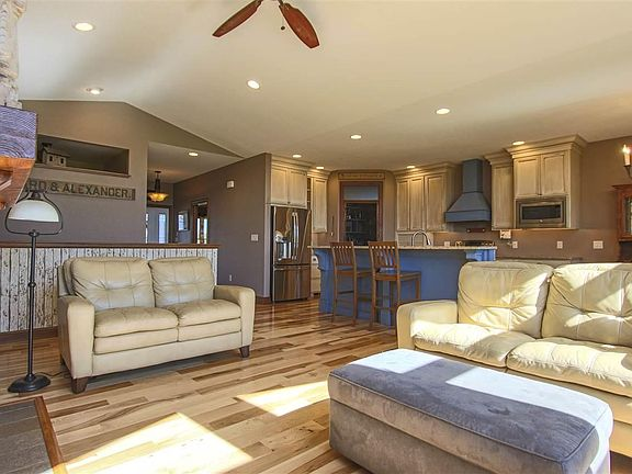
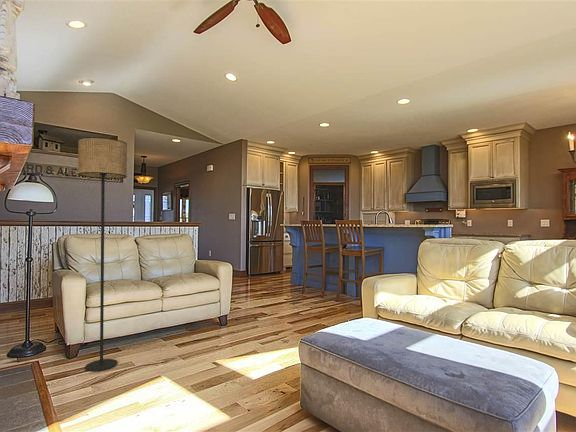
+ floor lamp (102, 253)
